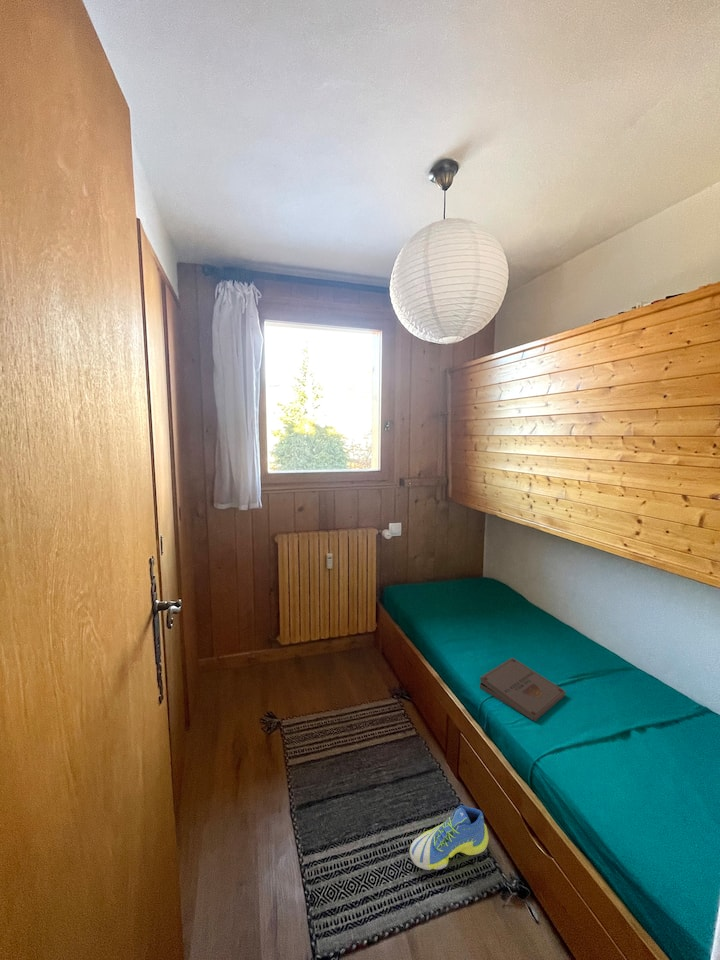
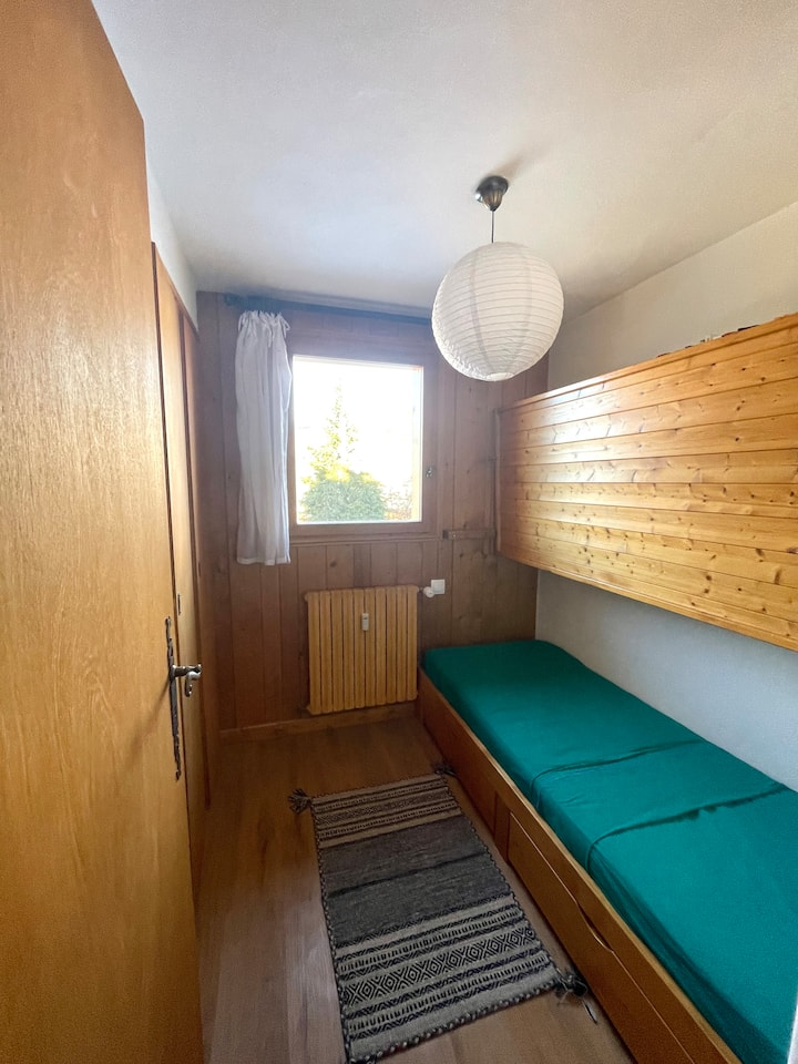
- sneaker (448, 830)
- pizza box (521, 685)
